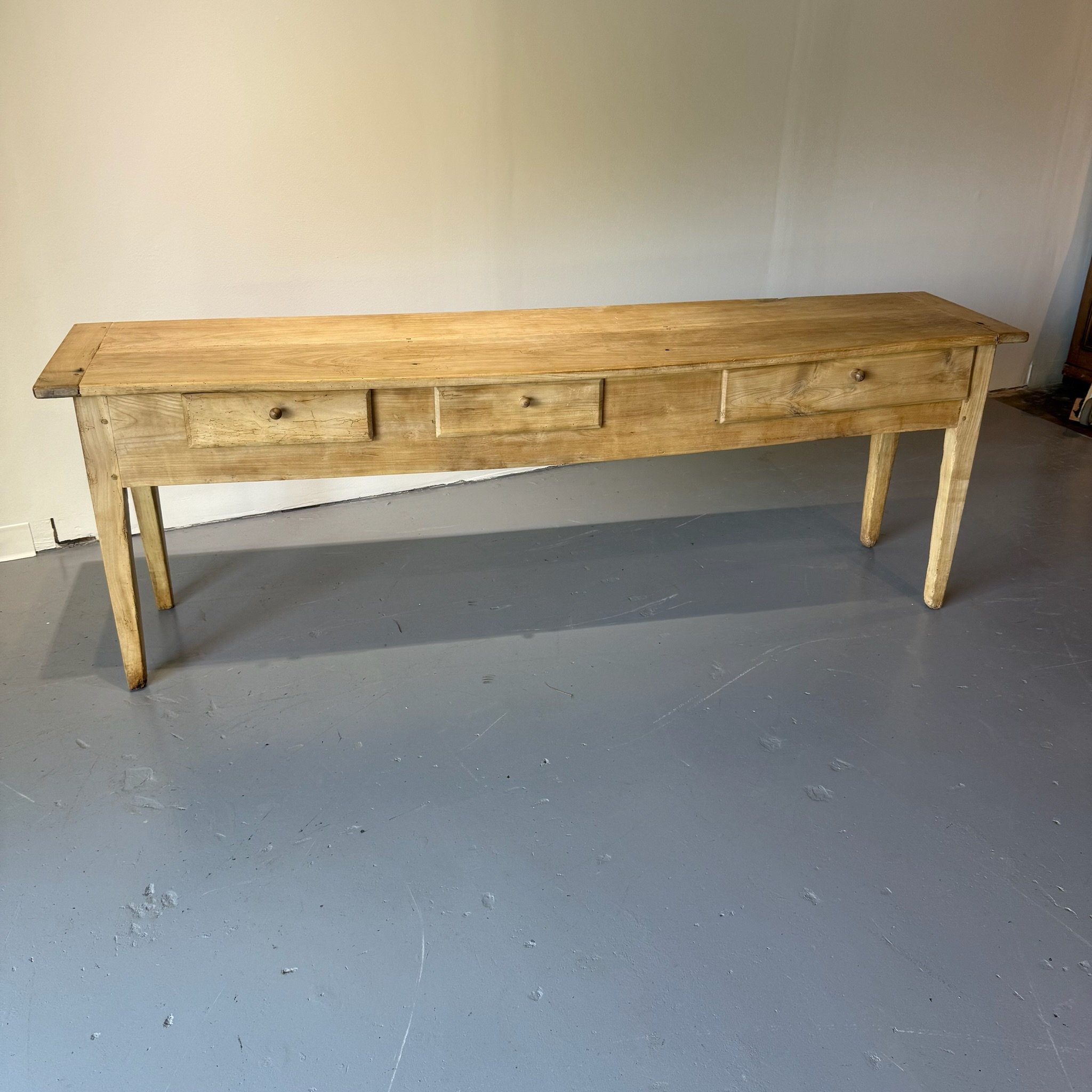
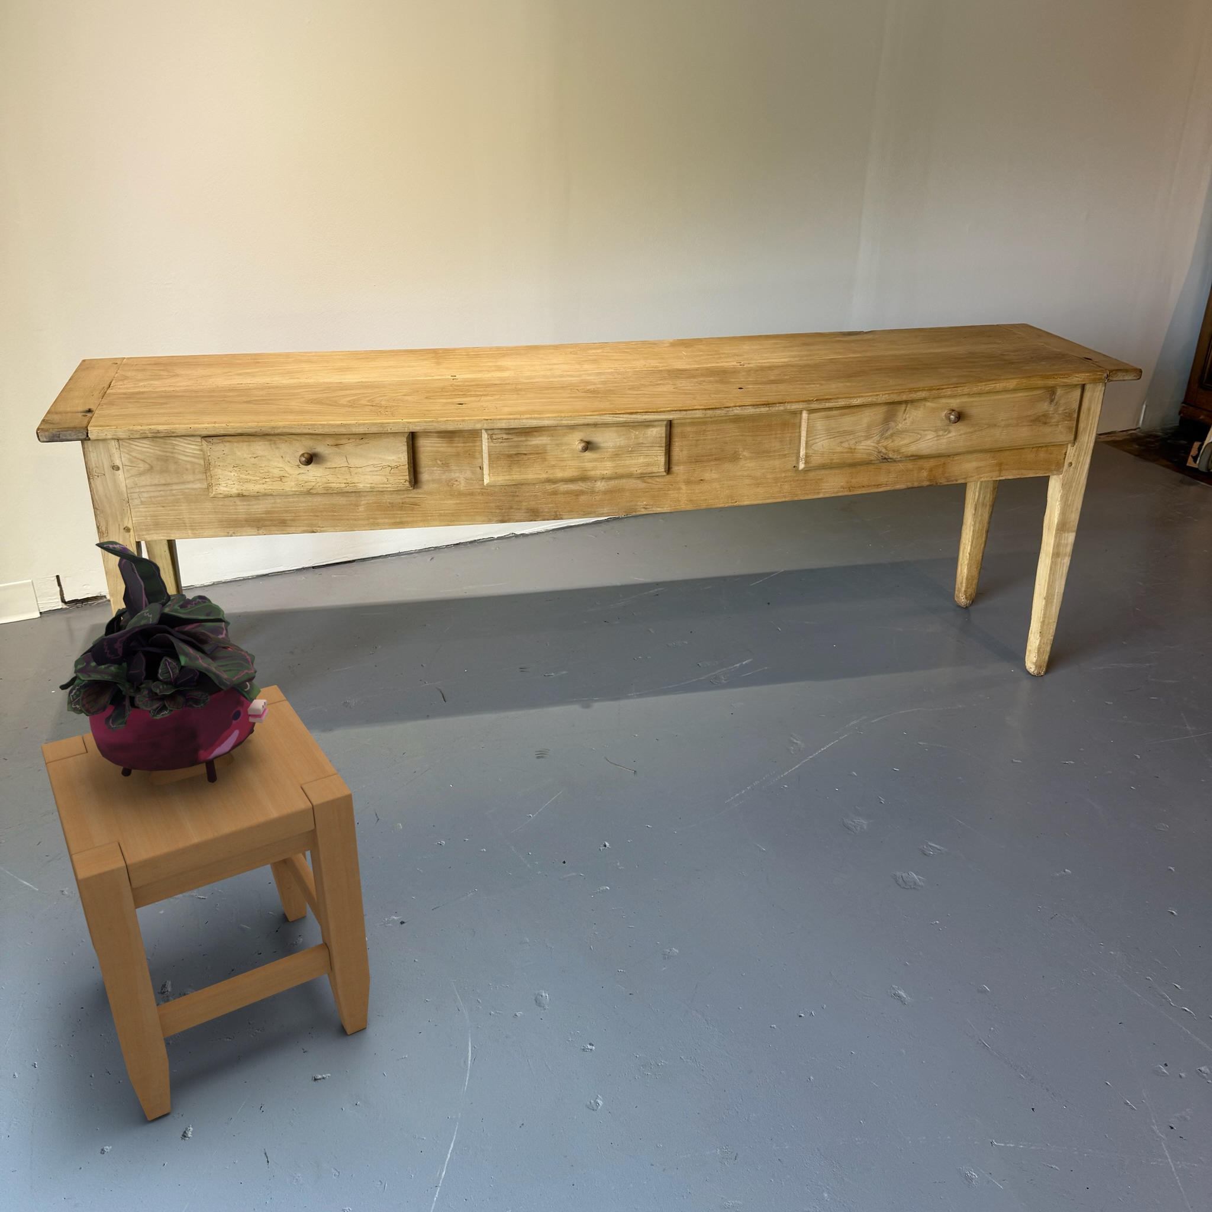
+ potted plant (173, 648)
+ stool (212, 883)
